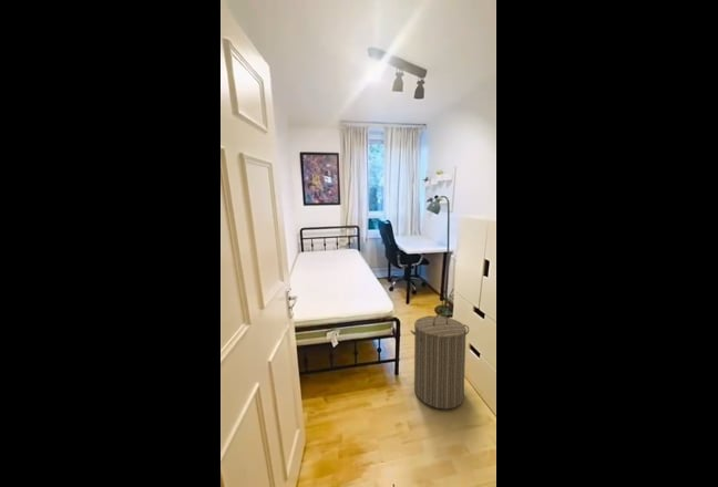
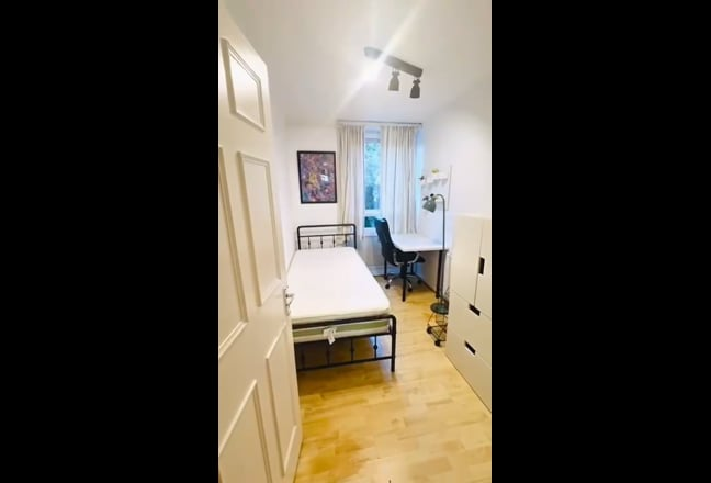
- laundry hamper (439, 353)
